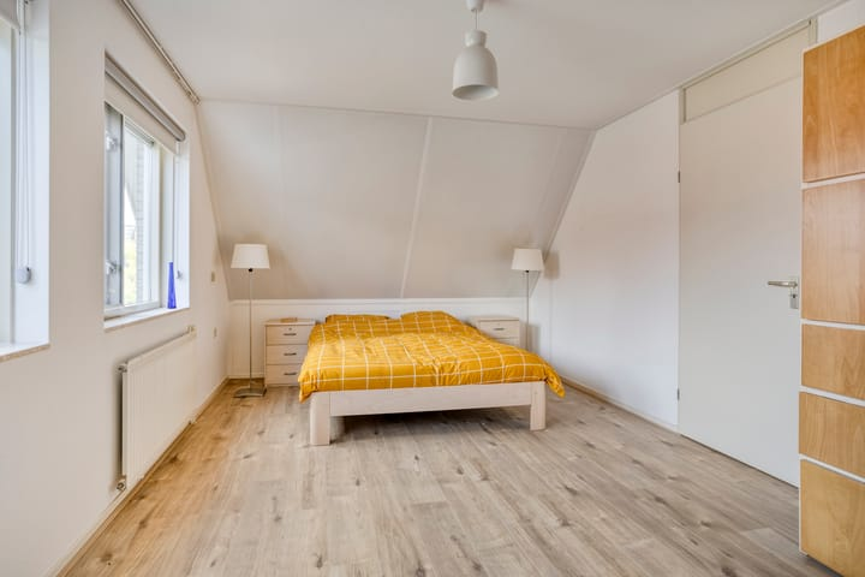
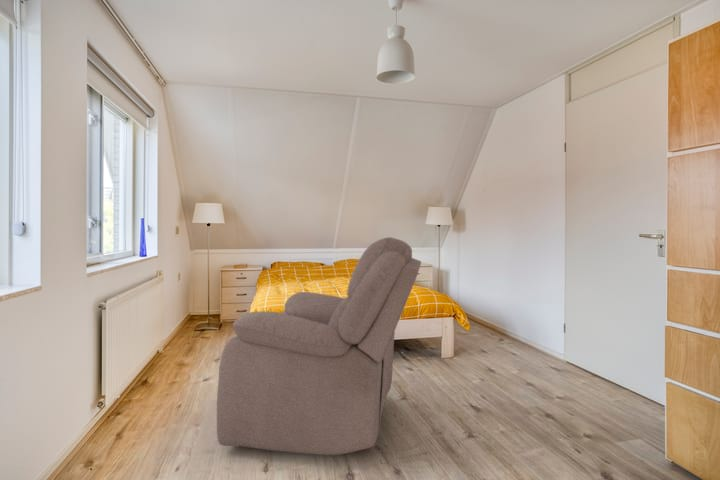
+ chair (331, 330)
